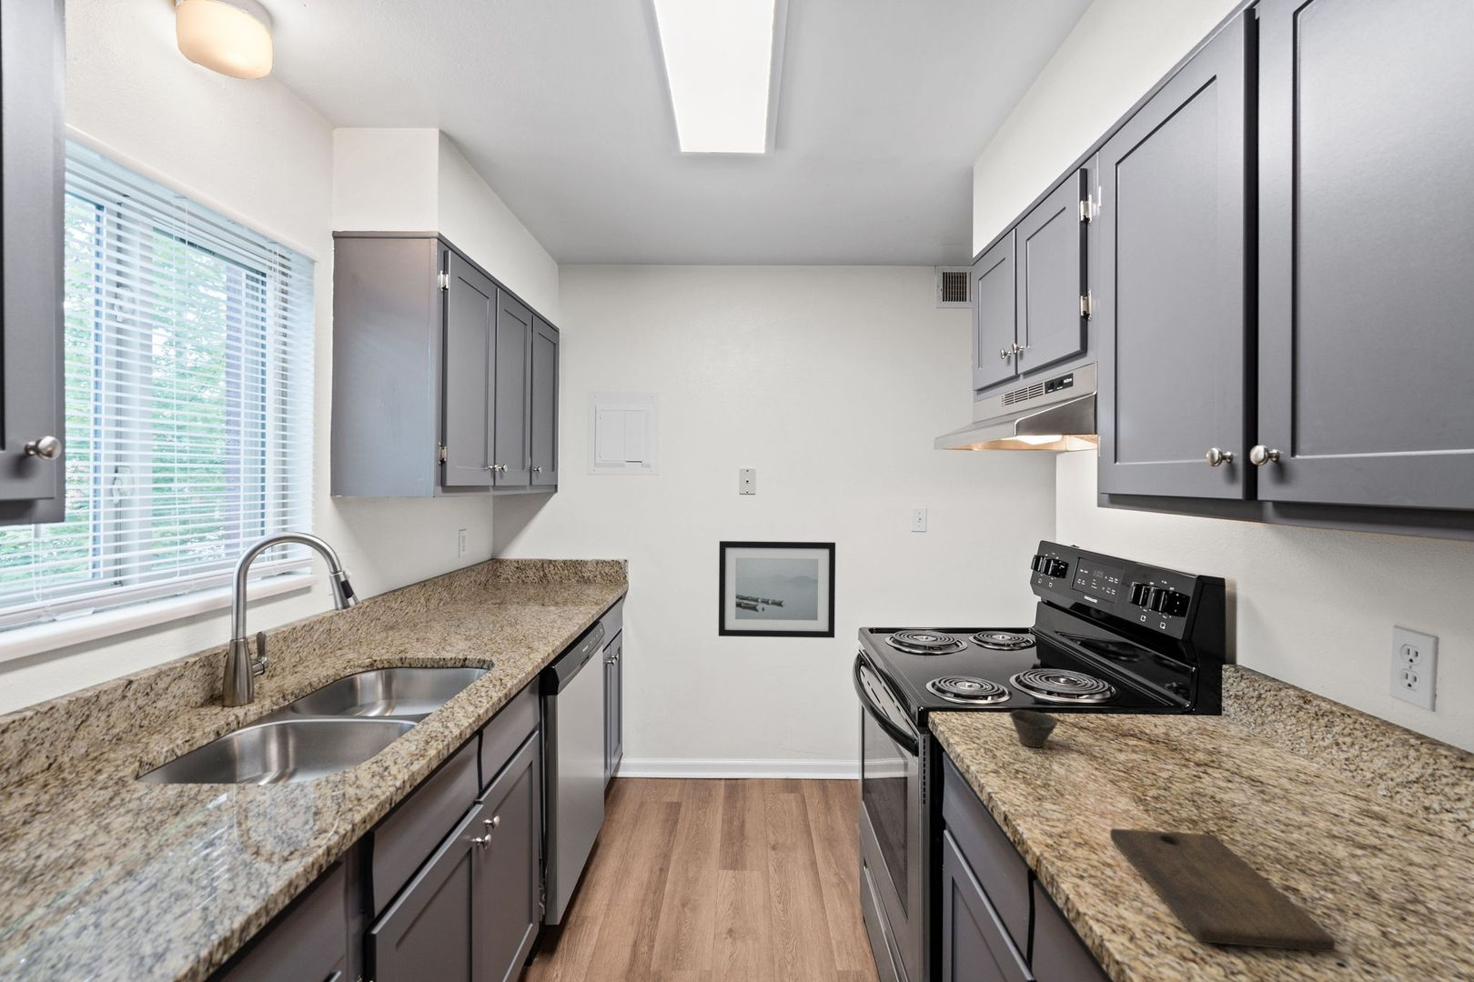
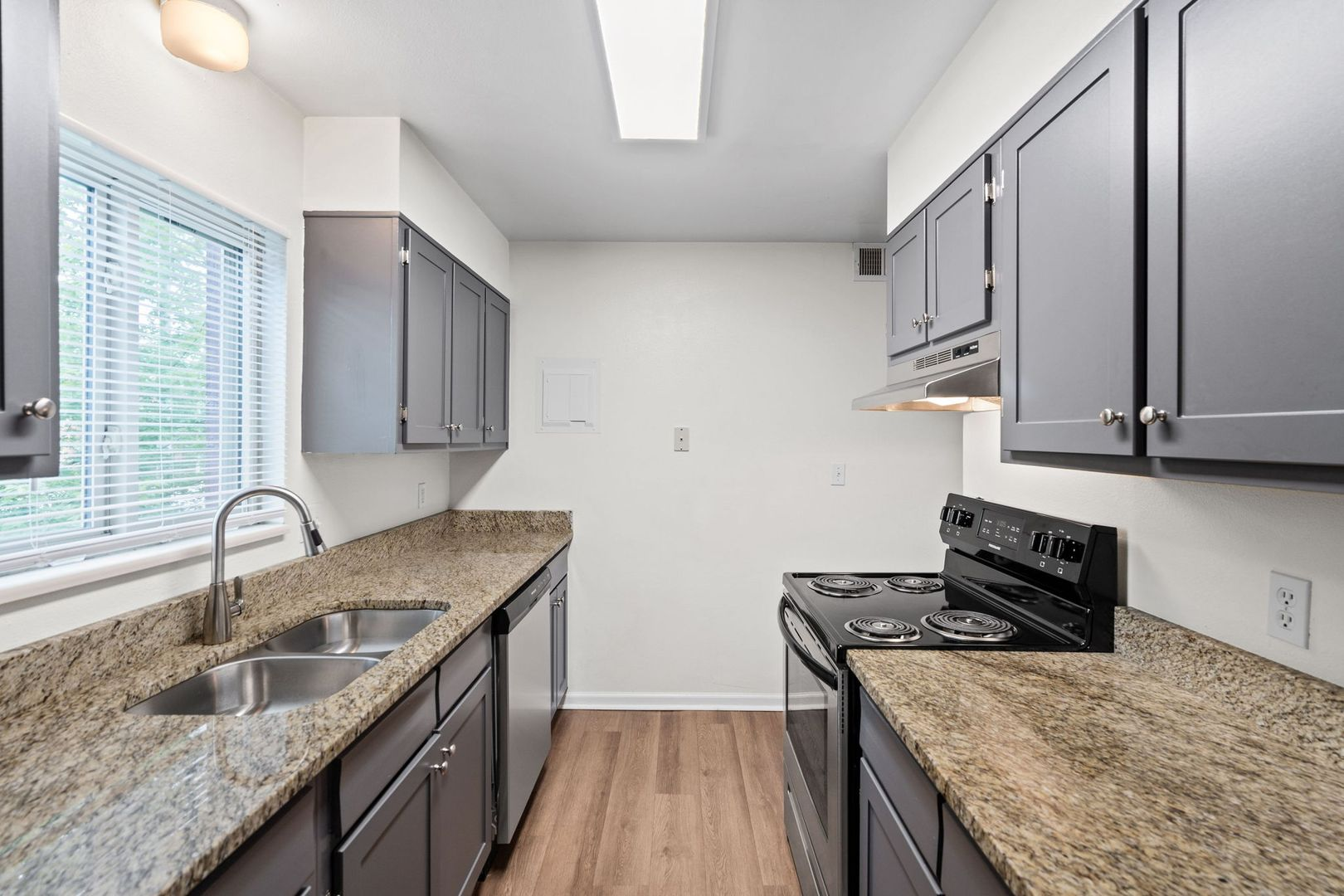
- cutting board (1206, 881)
- cup (1031, 729)
- wall art (776, 589)
